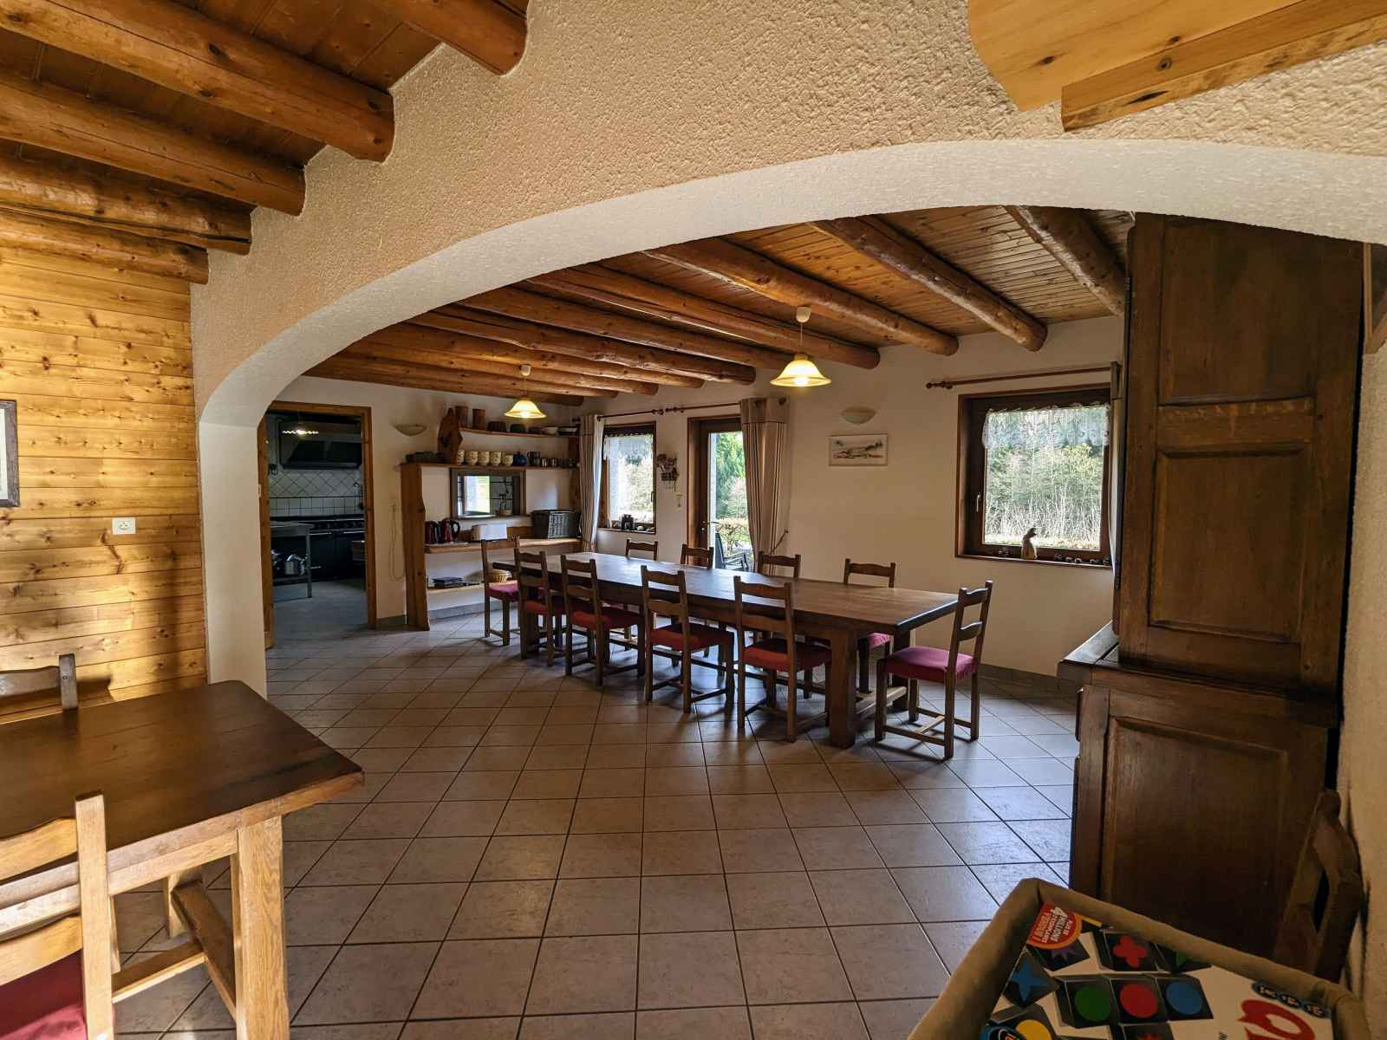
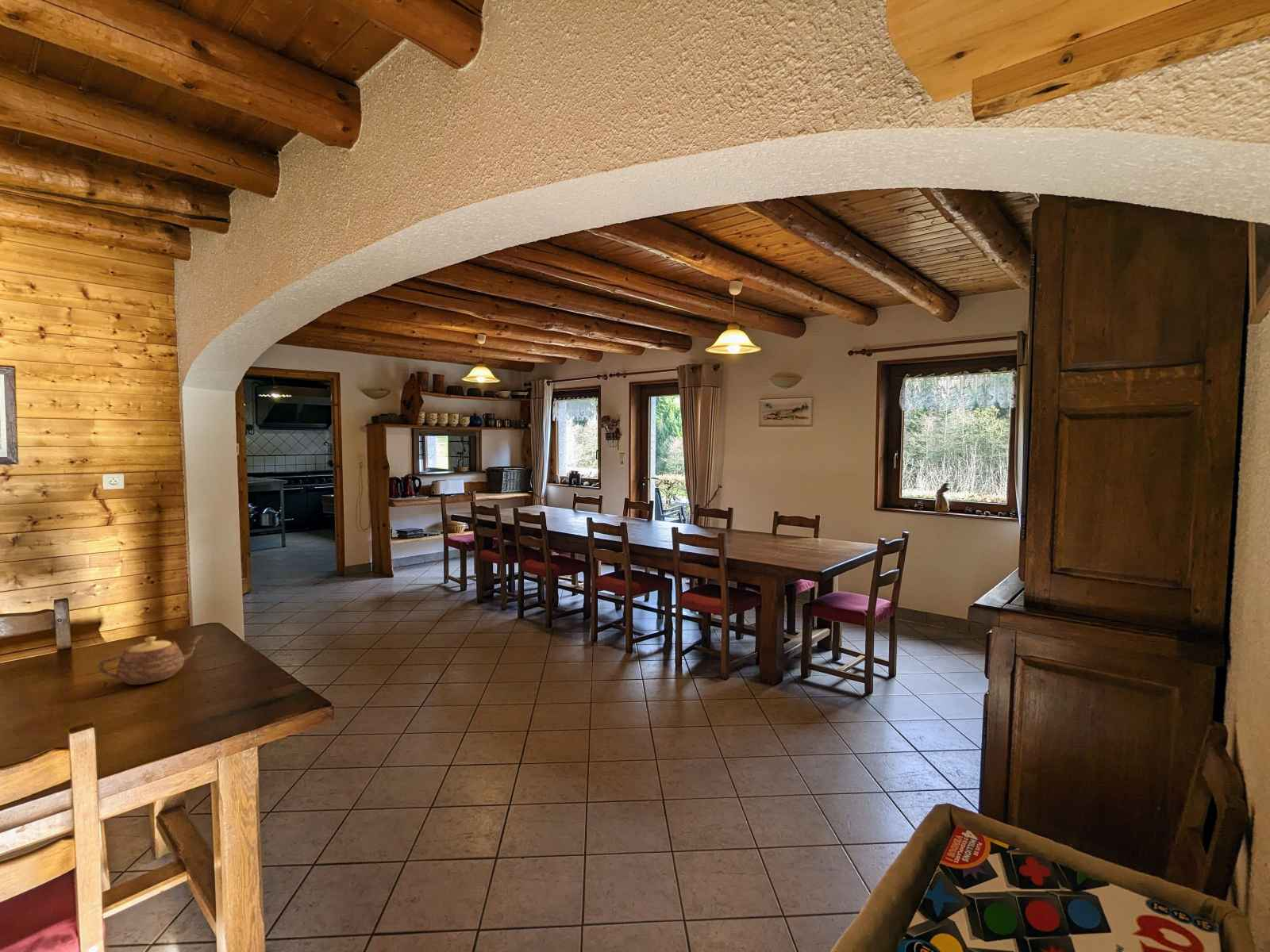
+ teapot (154, 657)
